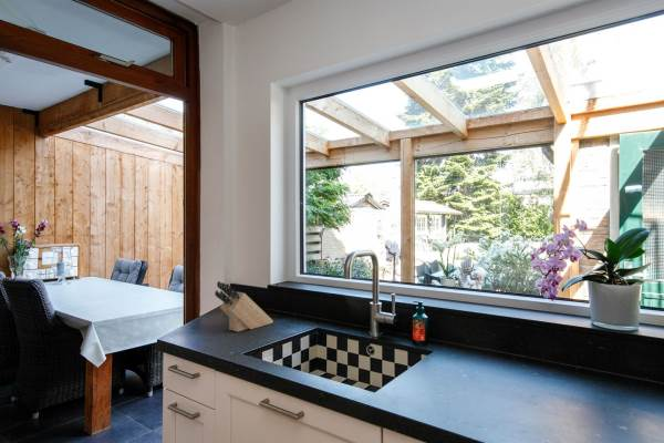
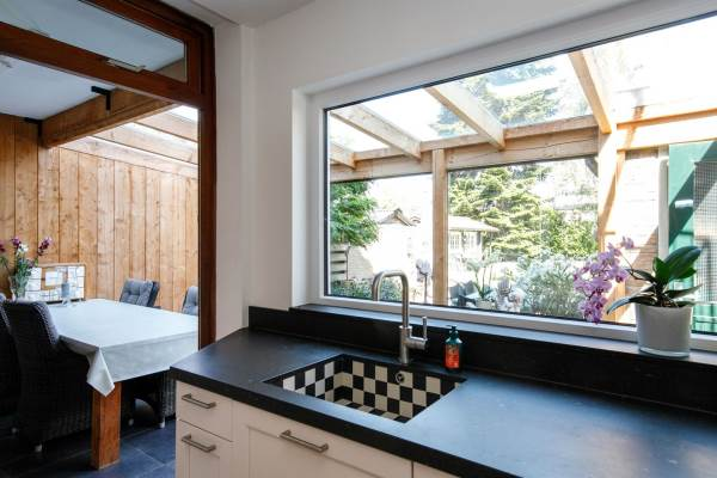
- knife block (243, 302)
